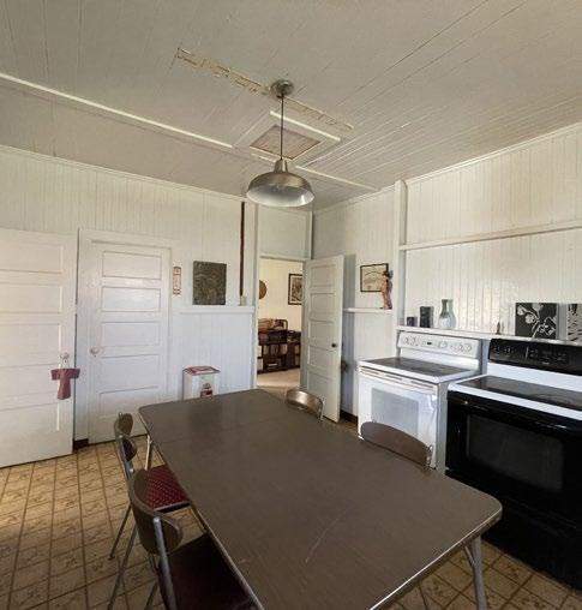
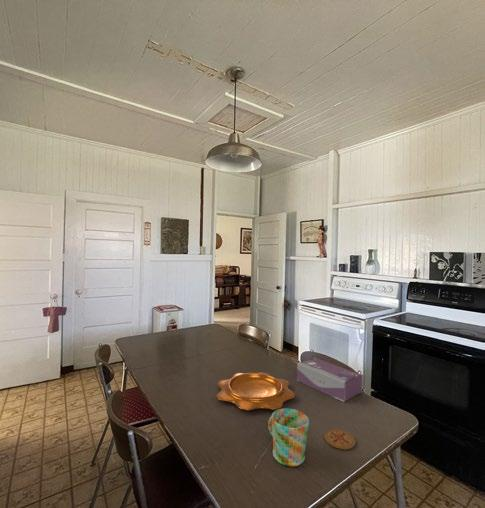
+ tissue box (328, 377)
+ mug (286, 433)
+ coaster (339, 438)
+ decorative bowl (254, 388)
